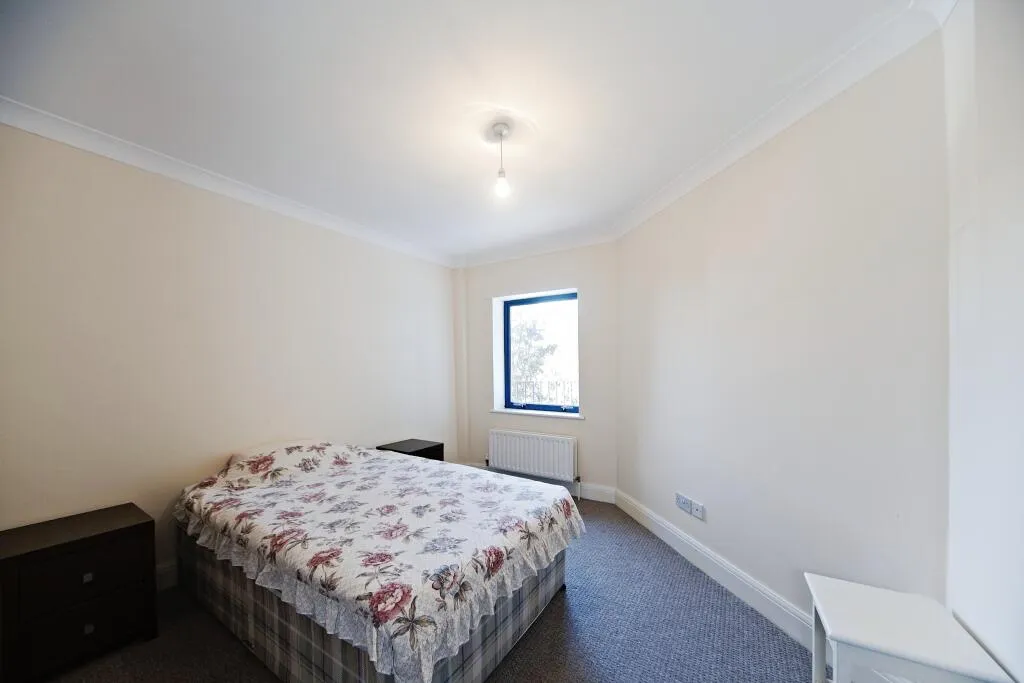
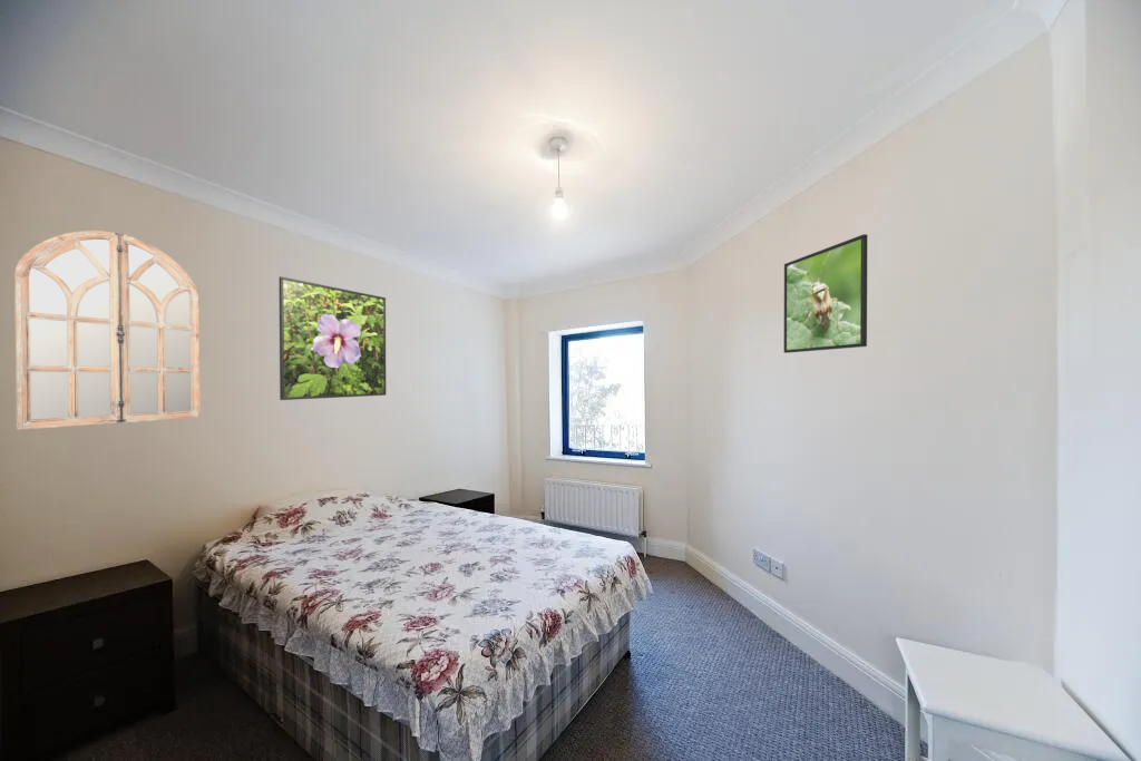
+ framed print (339, 342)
+ home mirror (119, 328)
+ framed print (820, 300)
